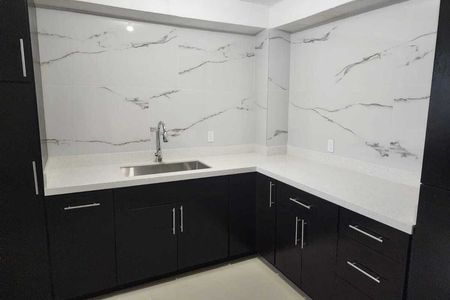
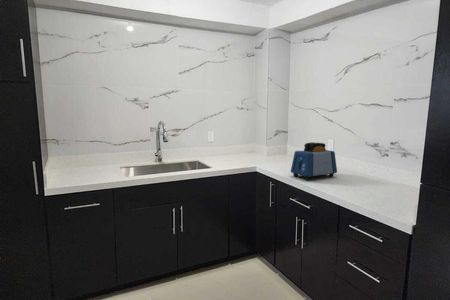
+ toaster (314, 159)
